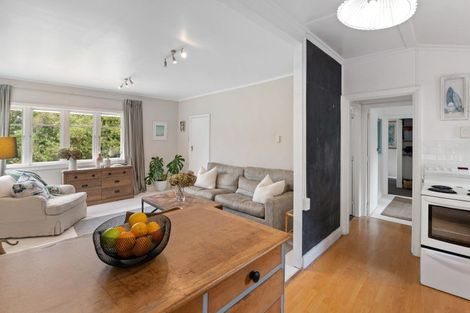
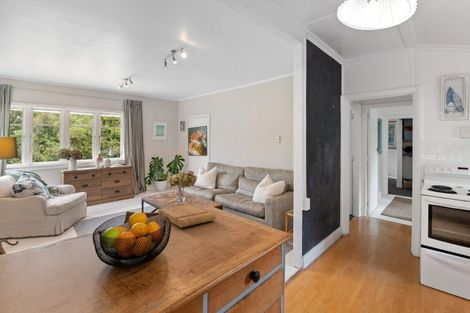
+ cutting board (185, 214)
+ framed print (197, 141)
